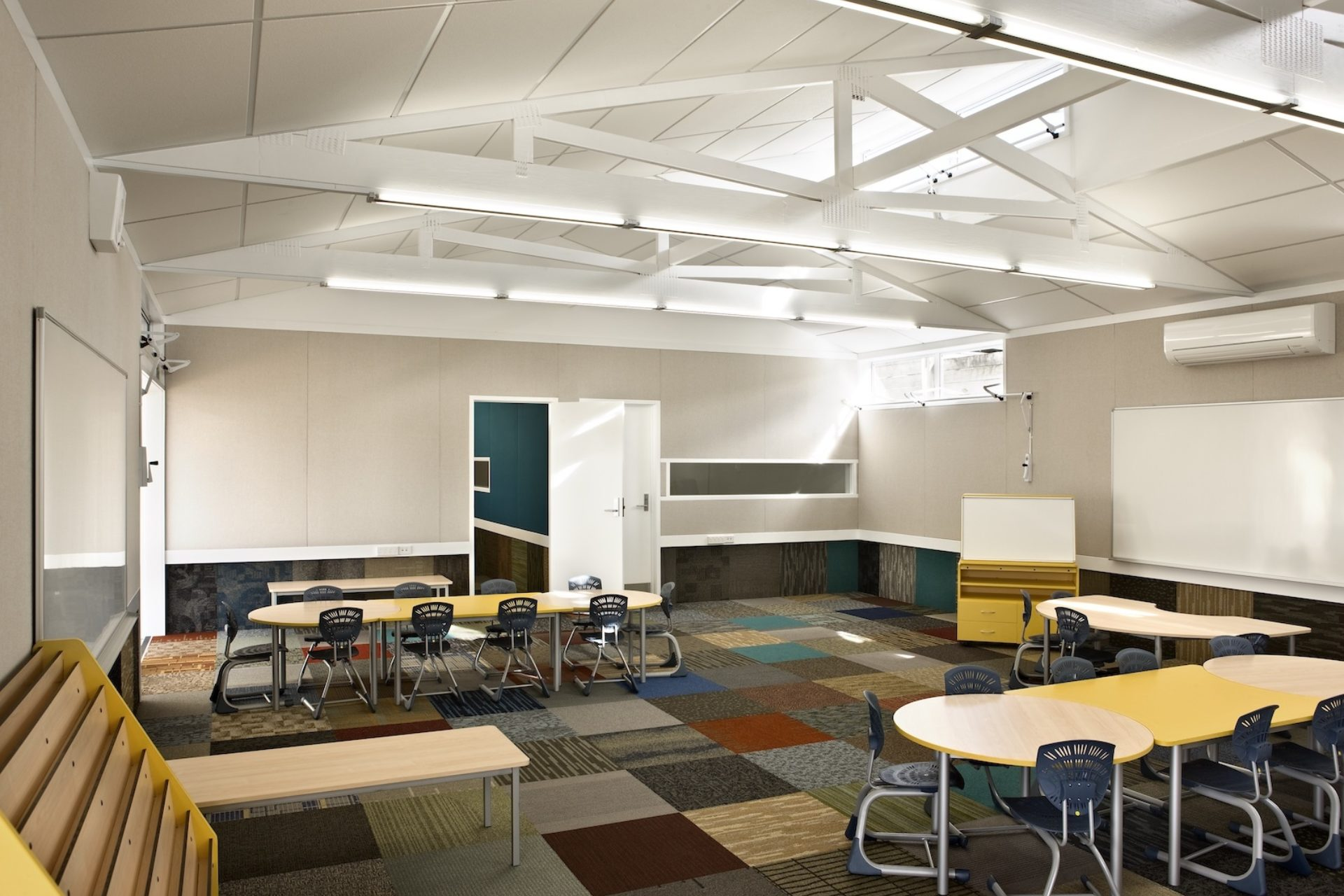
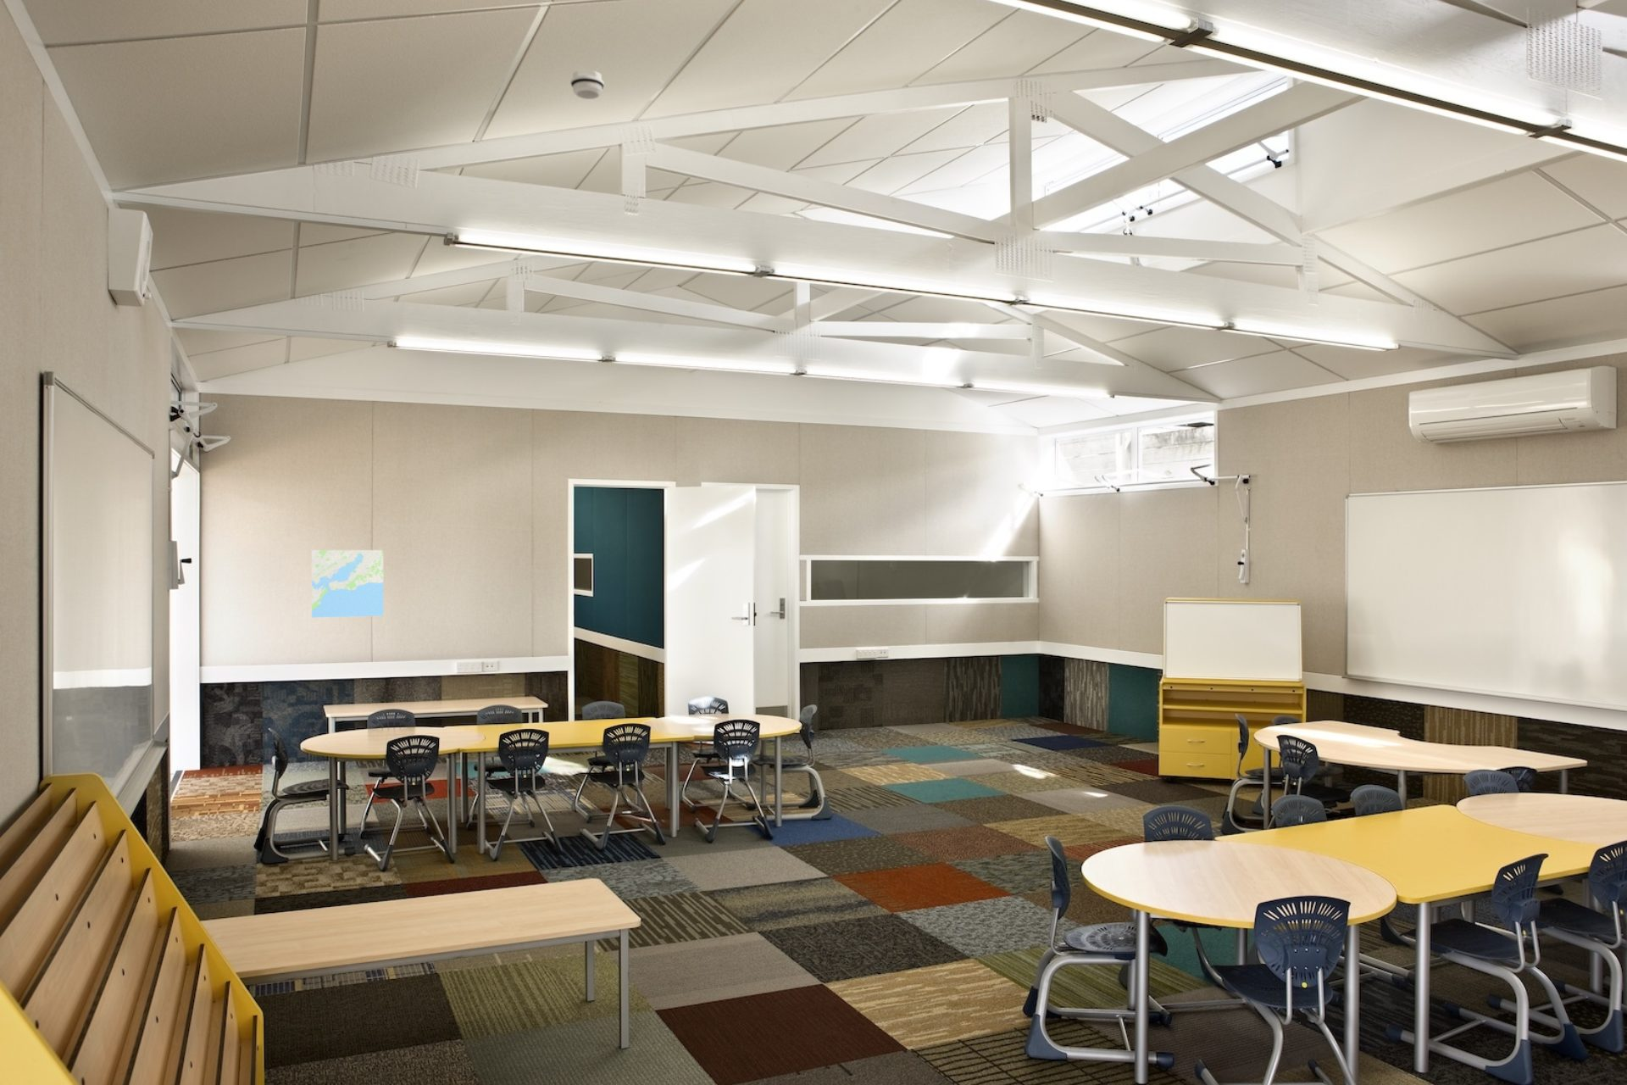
+ smoke detector (587, 85)
+ map (347, 584)
